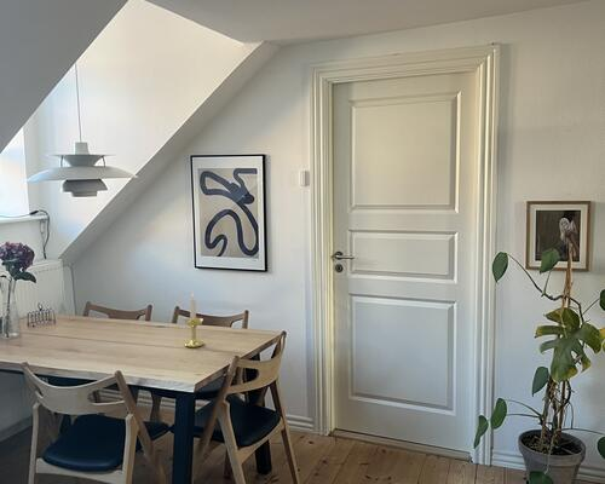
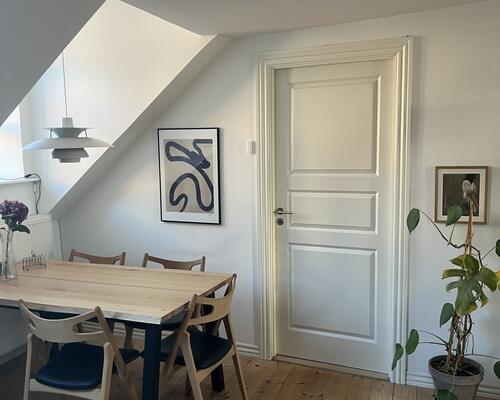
- candlestick (192, 318)
